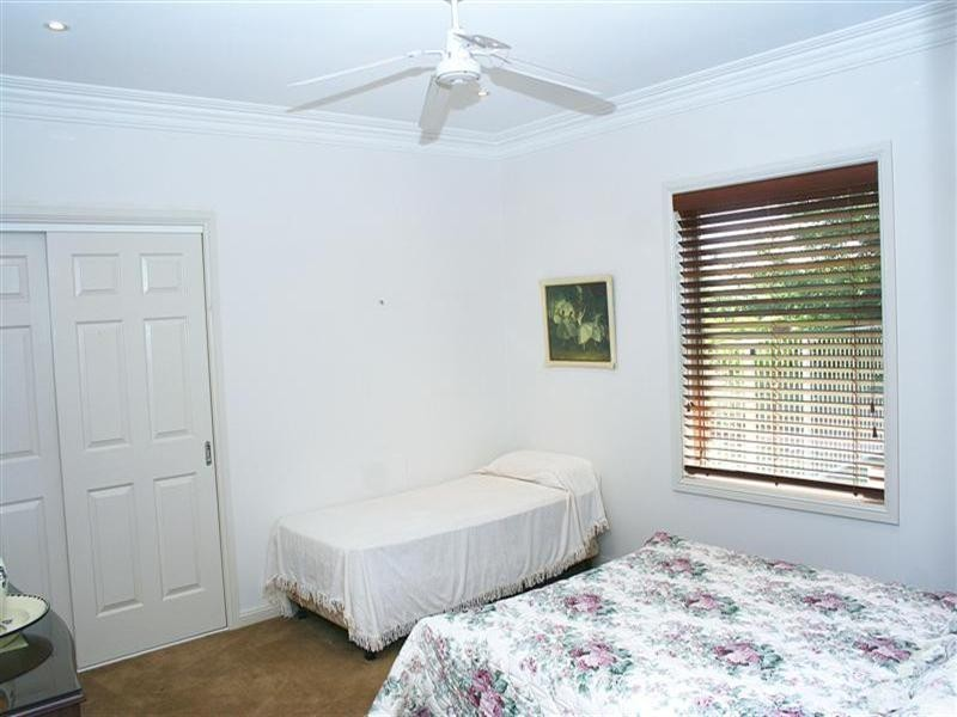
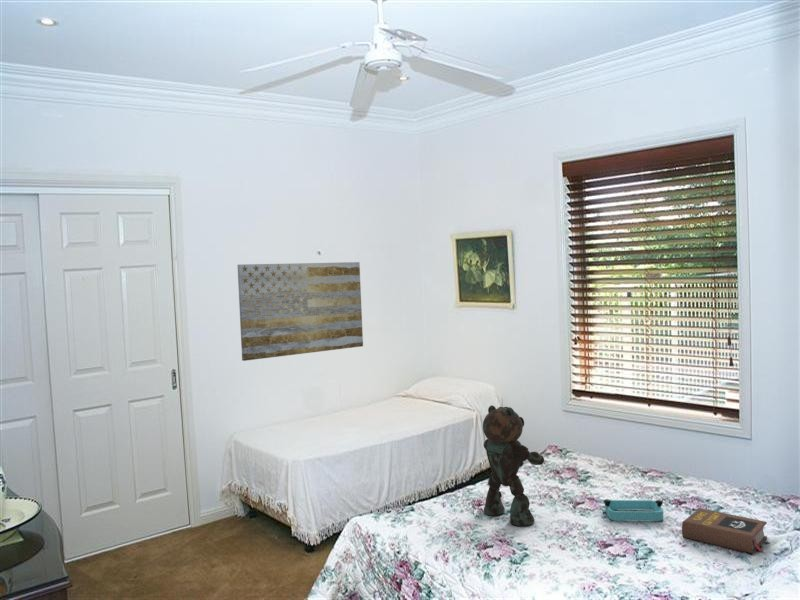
+ tray (633, 508)
+ book (727, 530)
+ wall art (304, 308)
+ teddy bear (504, 461)
